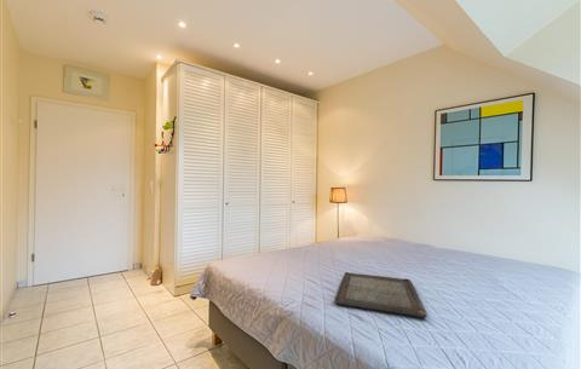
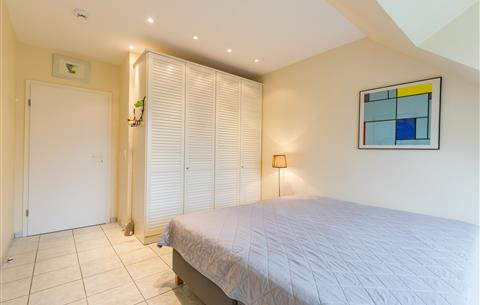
- serving tray (378, 290)
